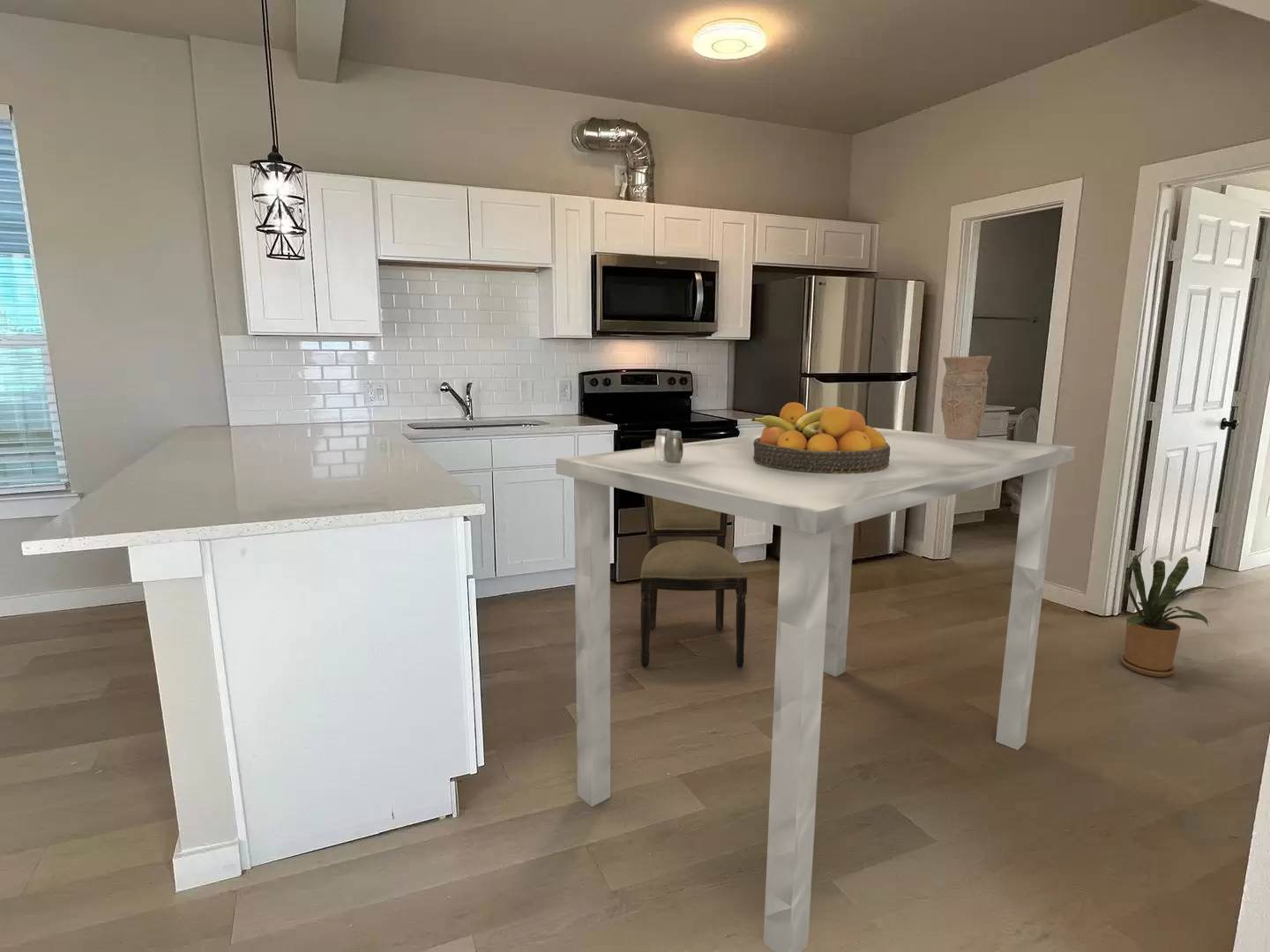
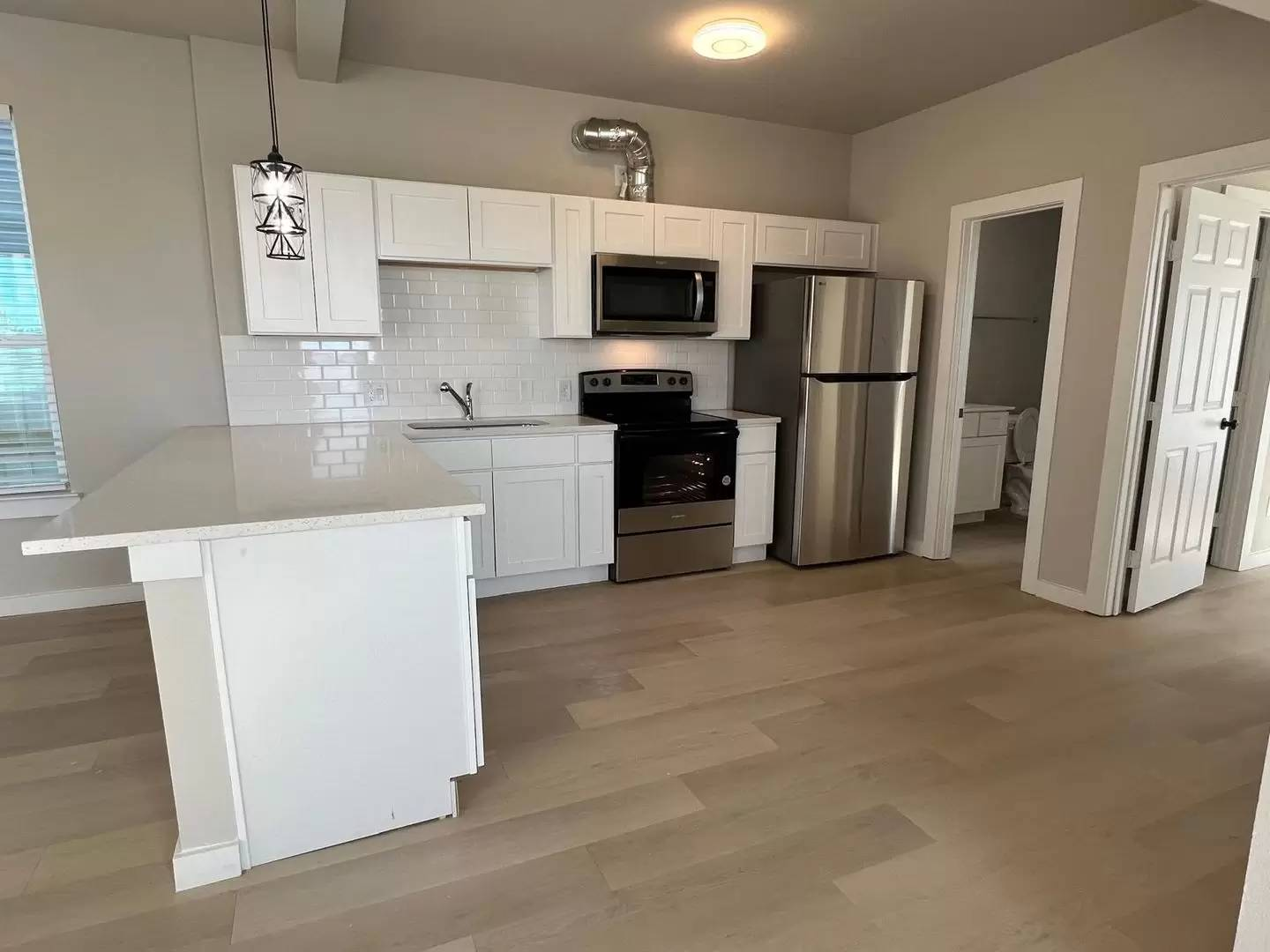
- salt and pepper shaker (669, 444)
- dining chair (689, 547)
- fruit bowl (821, 433)
- vase (963, 397)
- dining table (825, 616)
- house plant (1164, 612)
